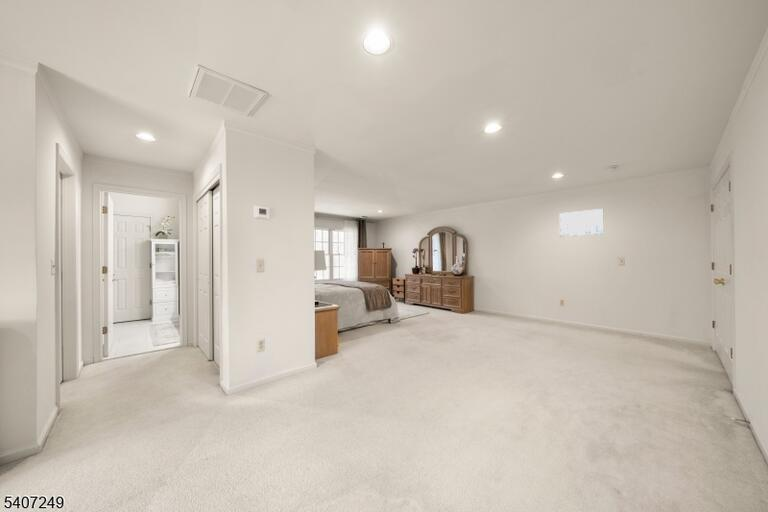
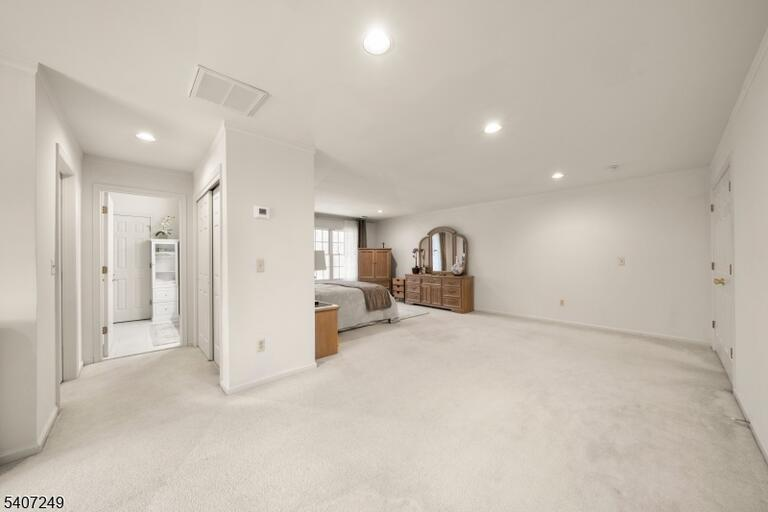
- wall art (580, 223)
